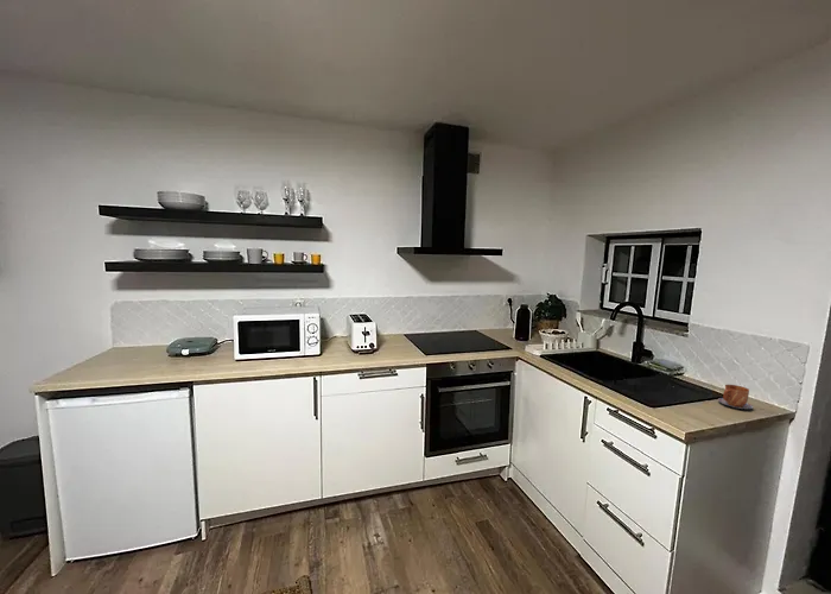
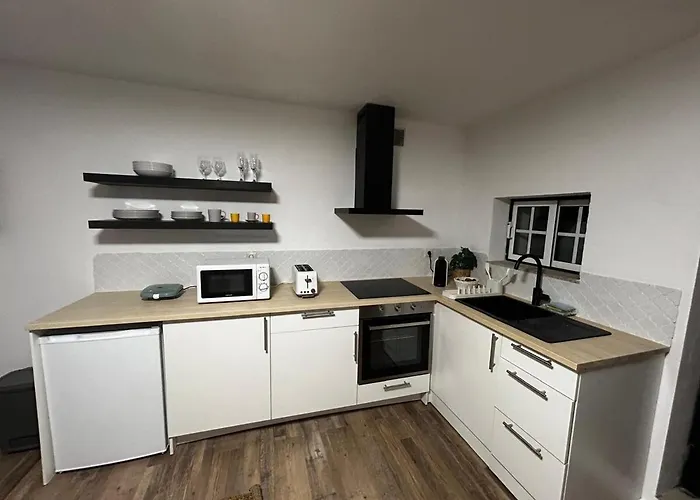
- mug (735, 396)
